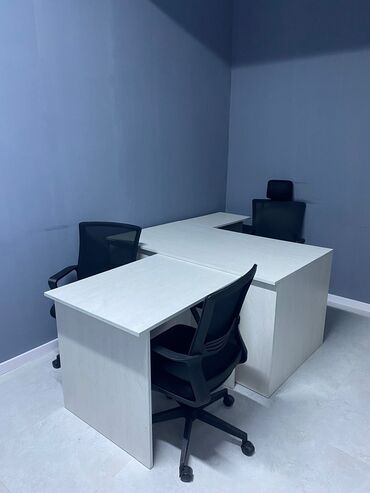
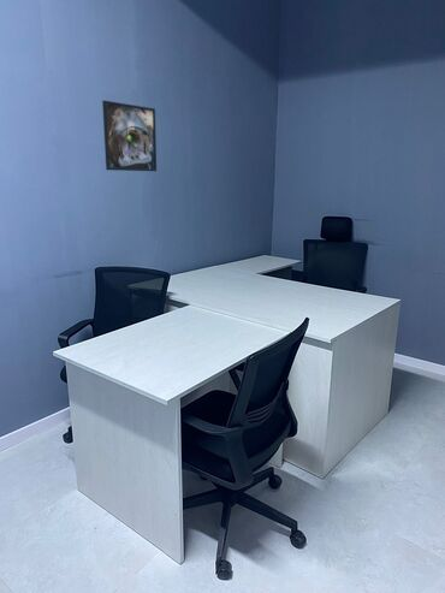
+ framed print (131, 138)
